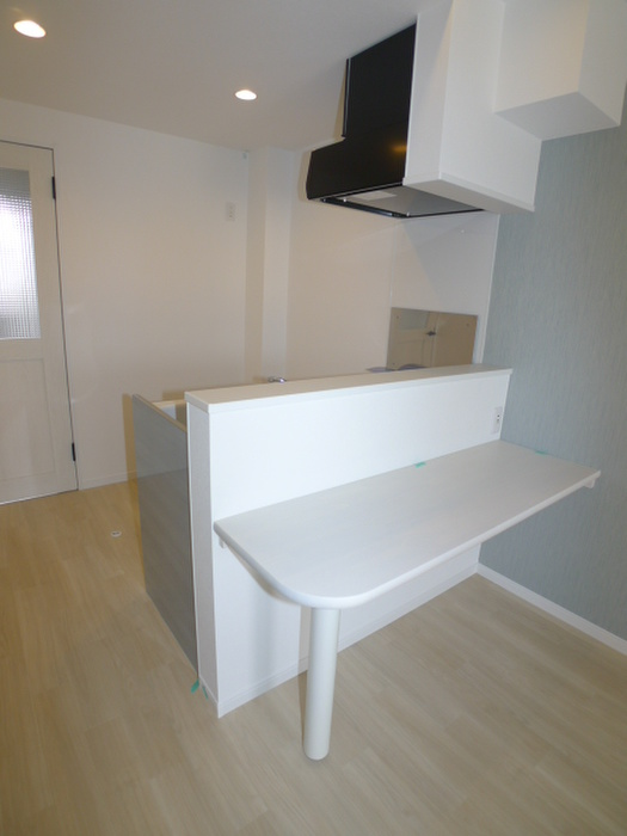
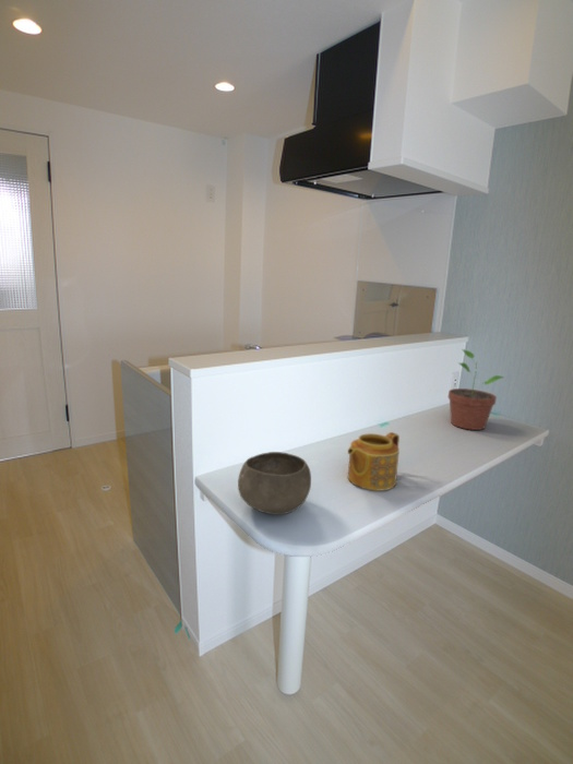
+ bowl (274, 486)
+ teapot (372, 459)
+ potted plant (473, 389)
